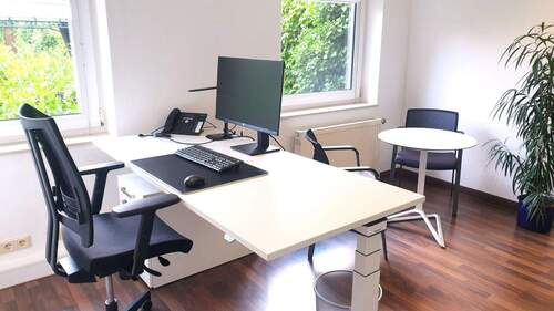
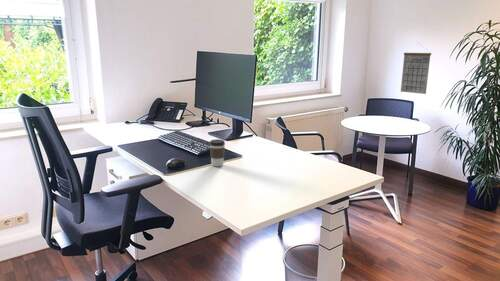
+ calendar (415, 68)
+ coffee cup (217, 152)
